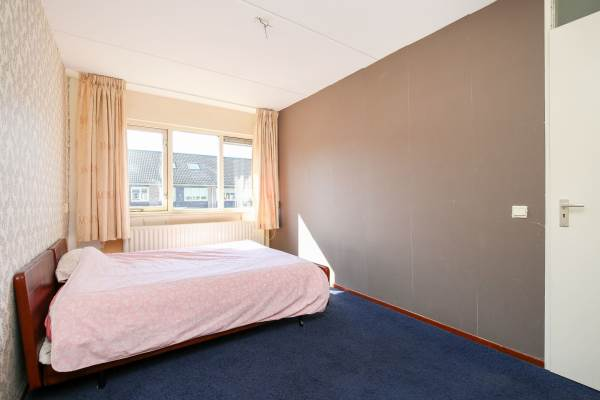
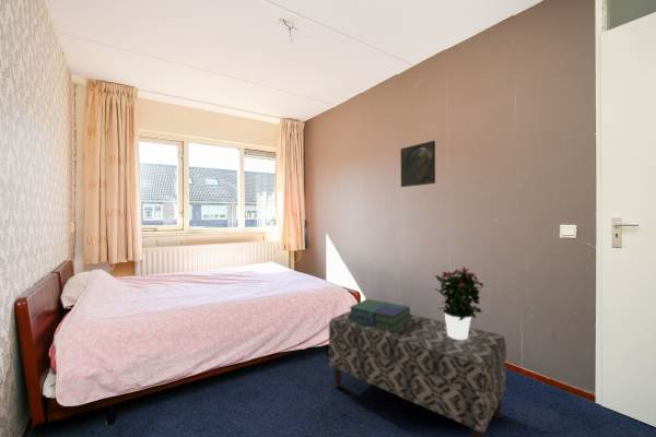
+ stack of books (379, 312)
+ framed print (417, 165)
+ potted flower (457, 302)
+ bench (410, 363)
